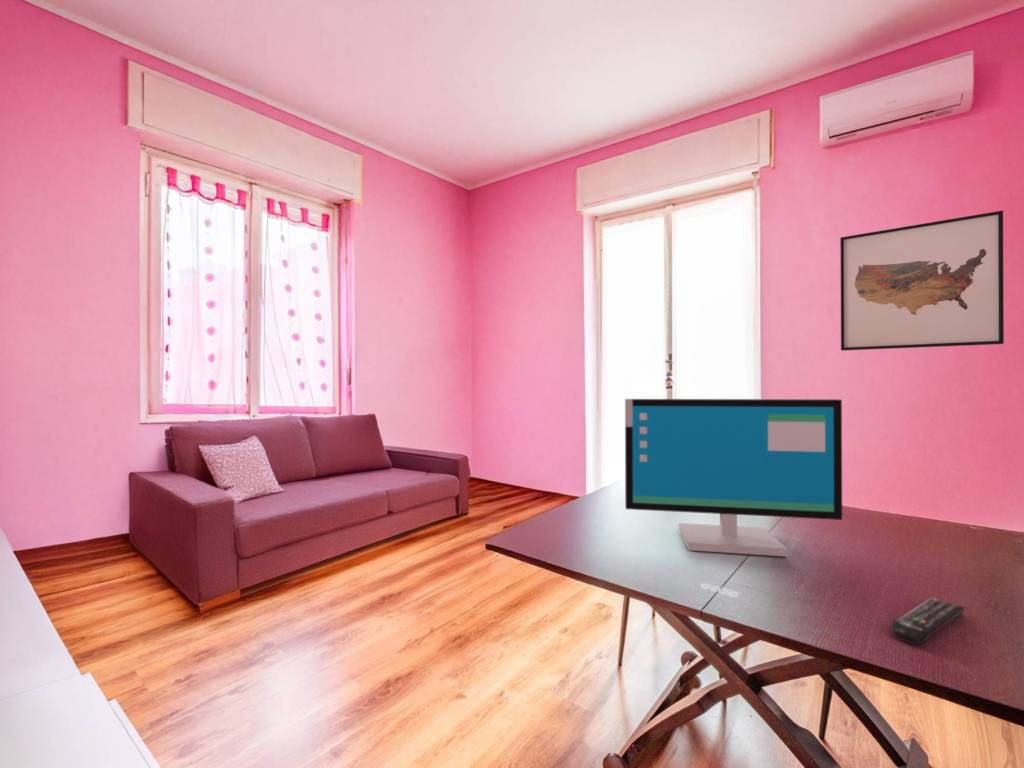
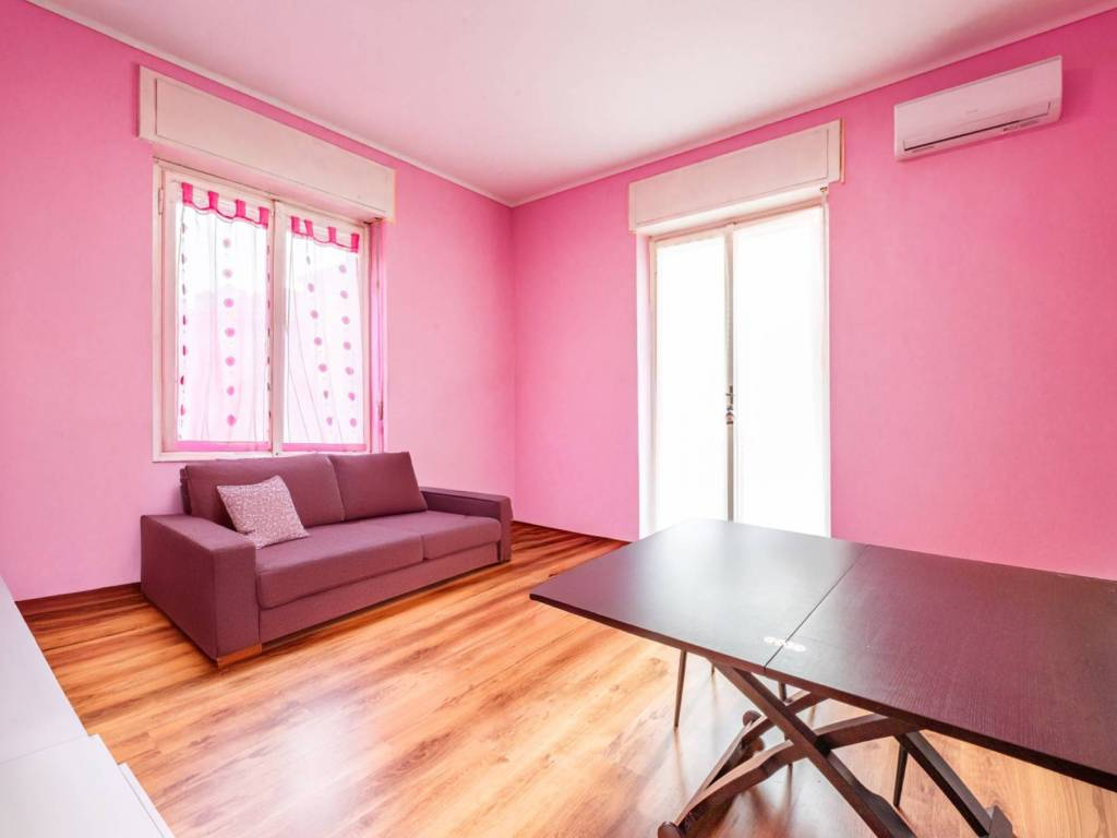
- computer monitor (728, 470)
- remote control (929, 619)
- wall art (915, 286)
